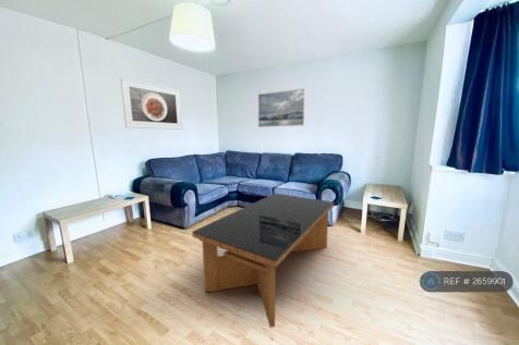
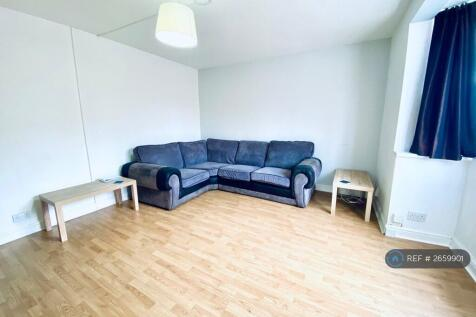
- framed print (280, 109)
- coffee table (275, 239)
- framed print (155, 107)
